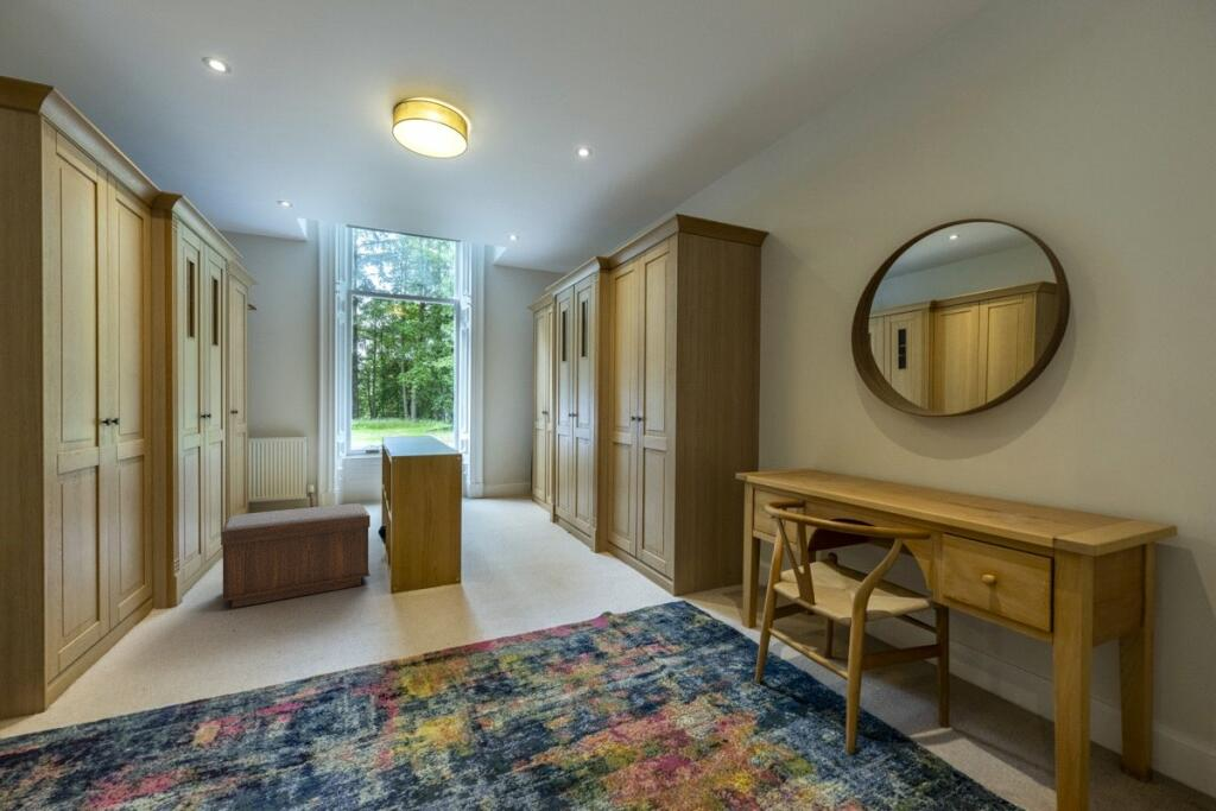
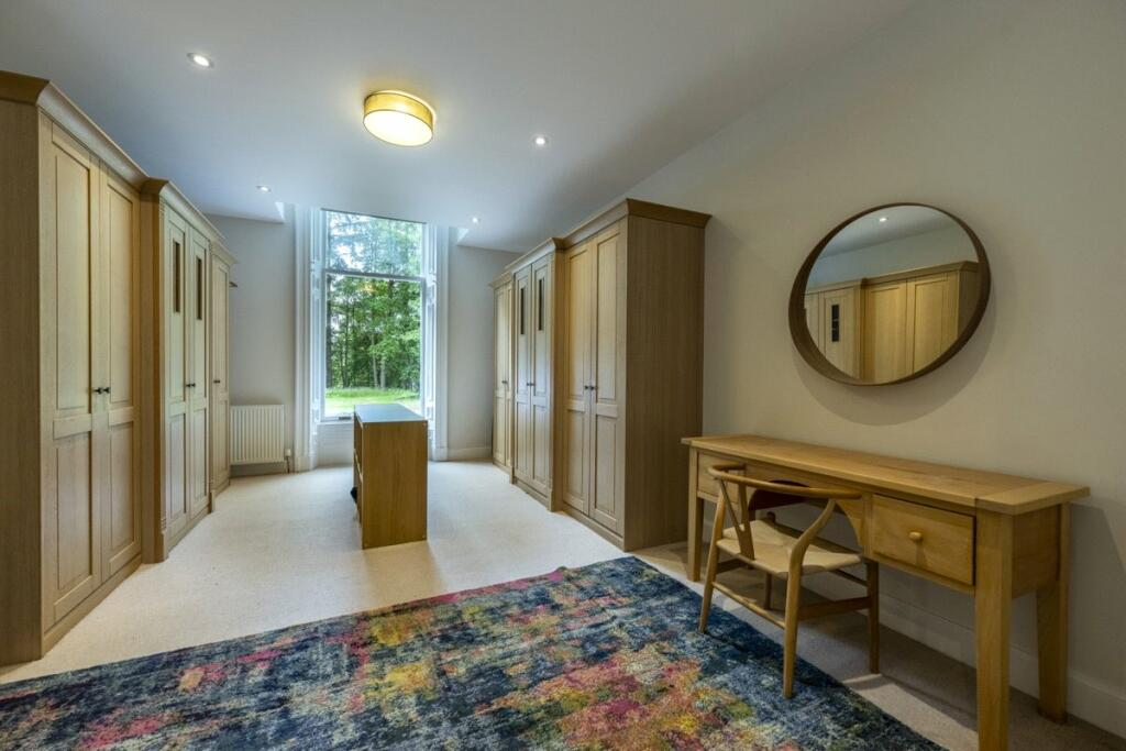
- bench (299, 549)
